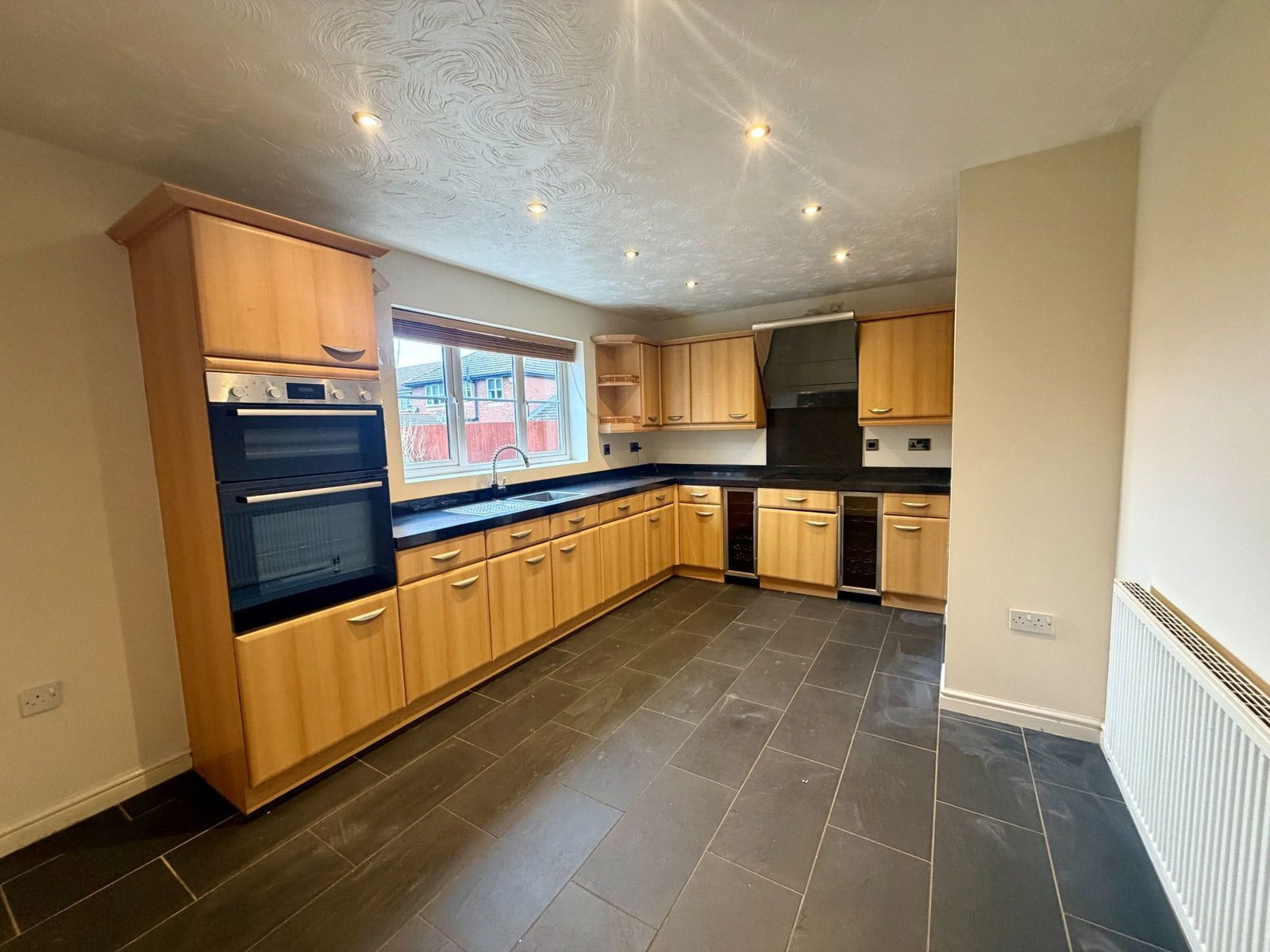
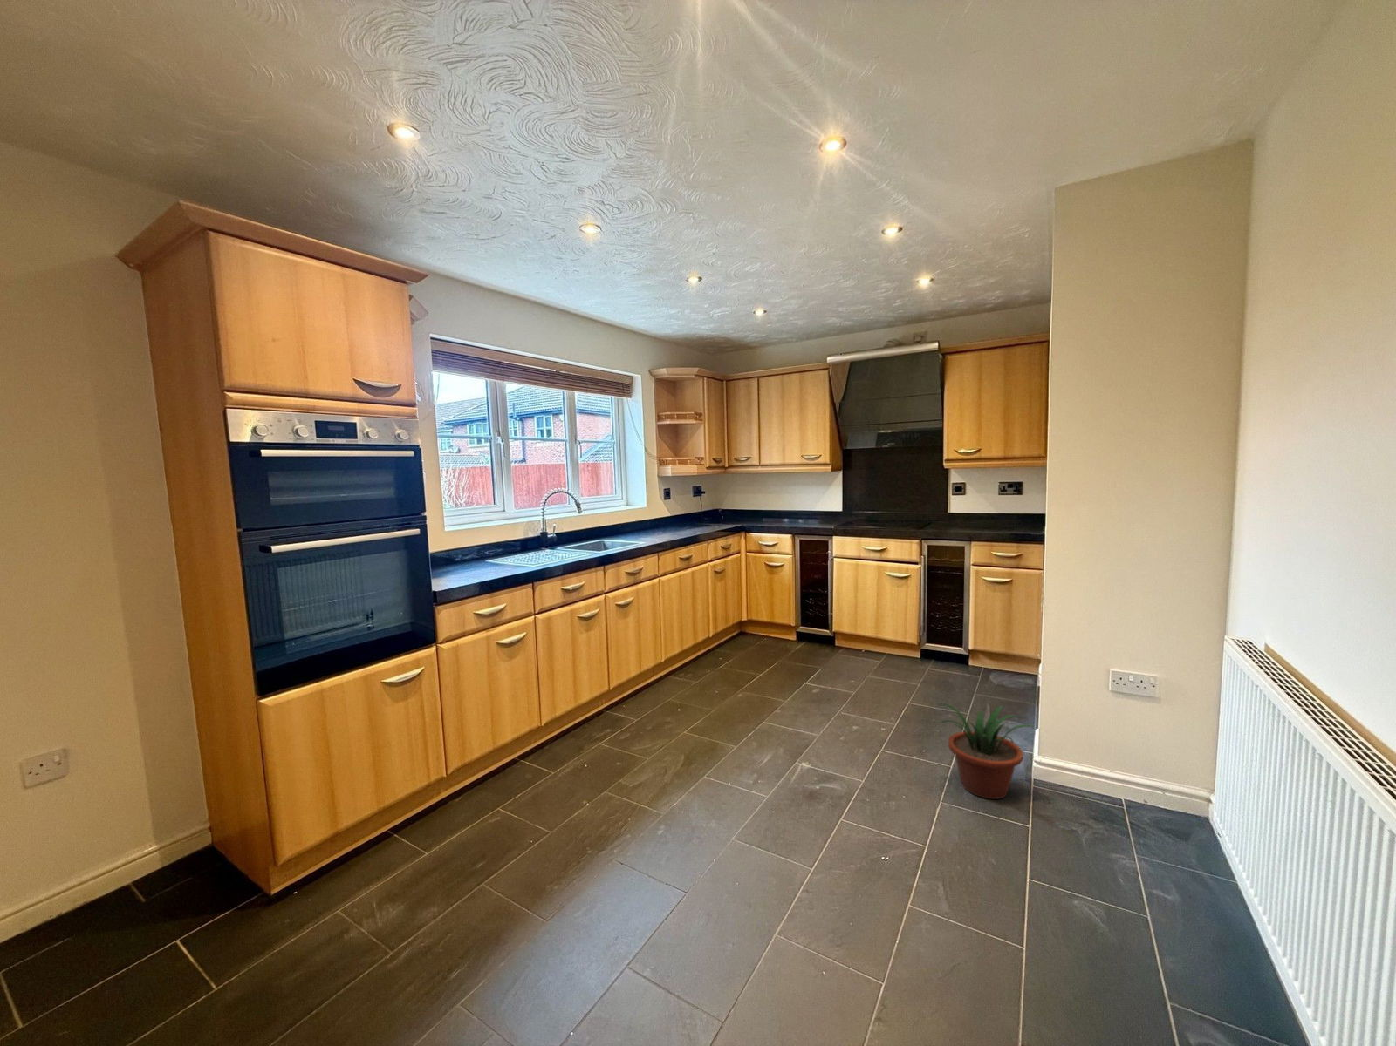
+ potted plant (982, 747)
